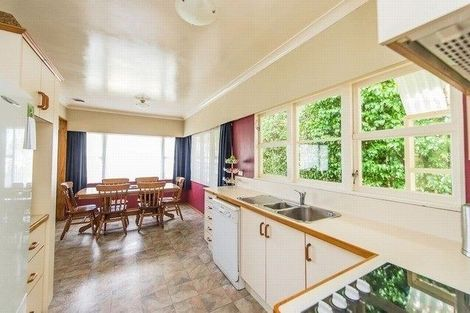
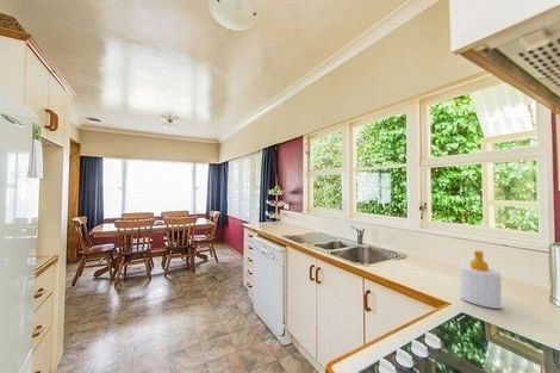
+ soap bottle (479, 276)
